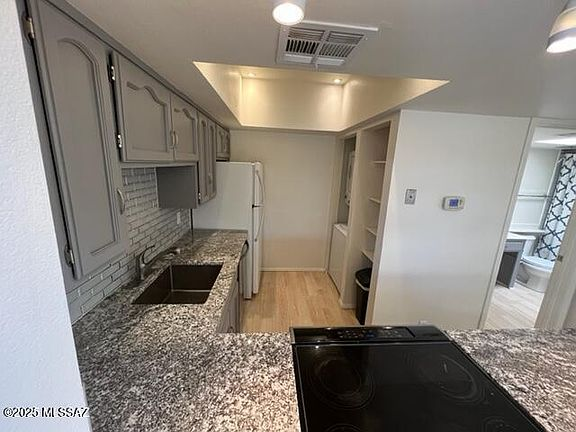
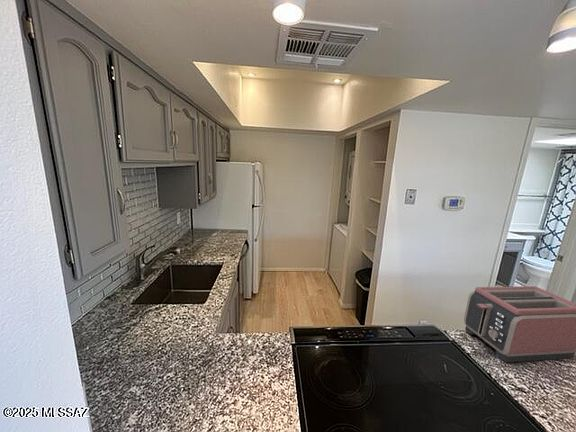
+ toaster (516, 321)
